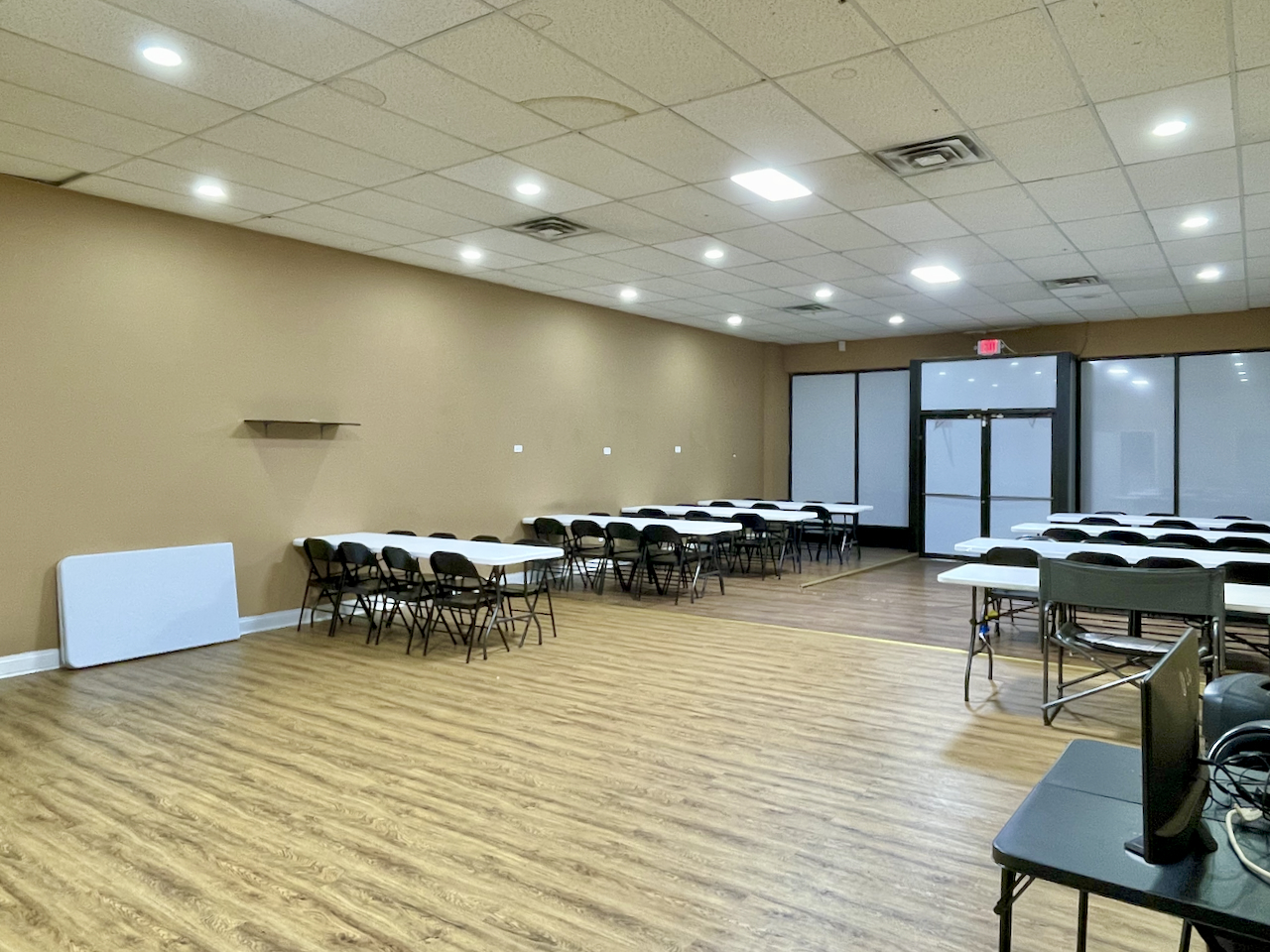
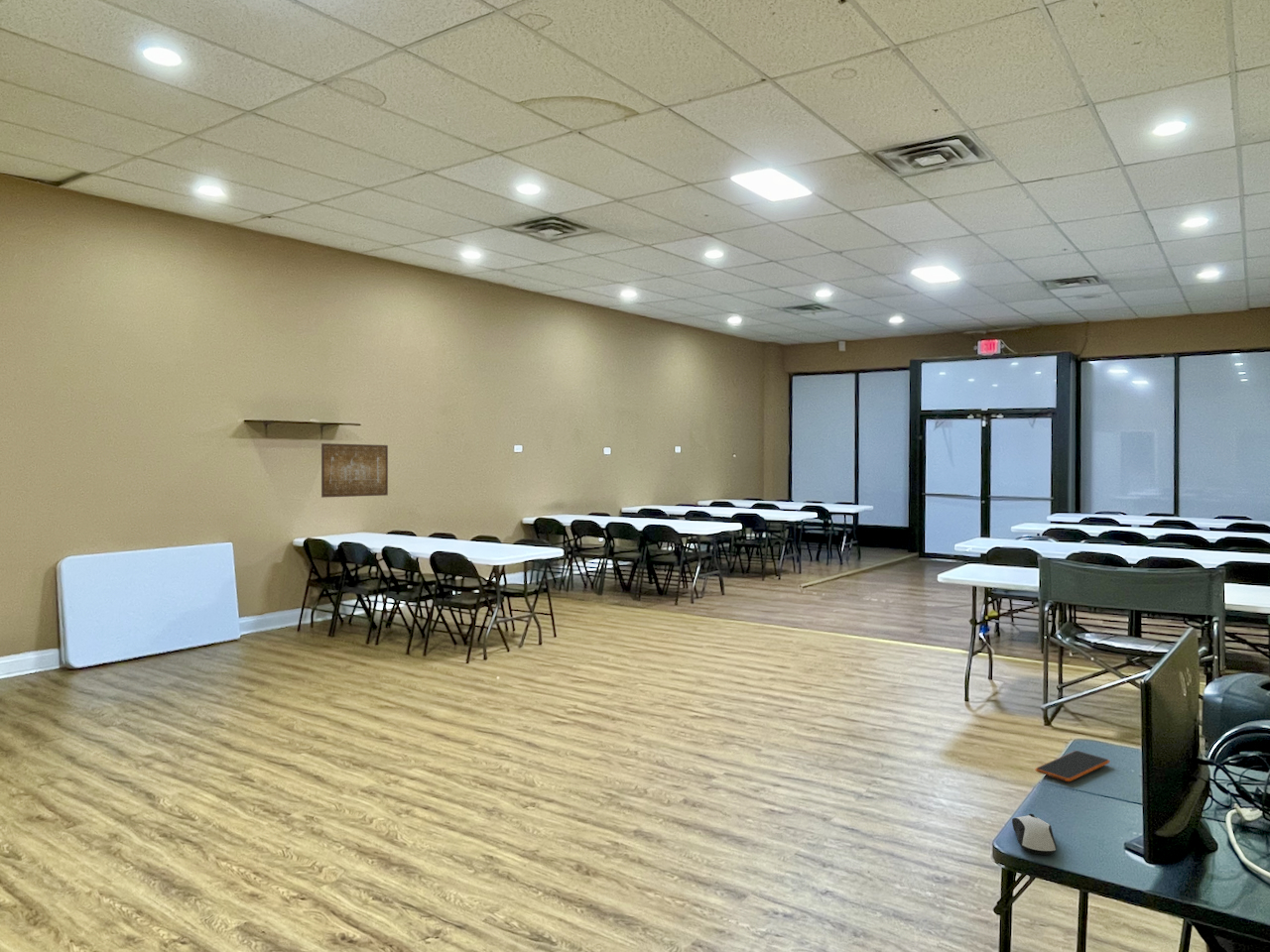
+ smartphone (1073, 766)
+ wall art (355, 470)
+ computer mouse (1034, 830)
